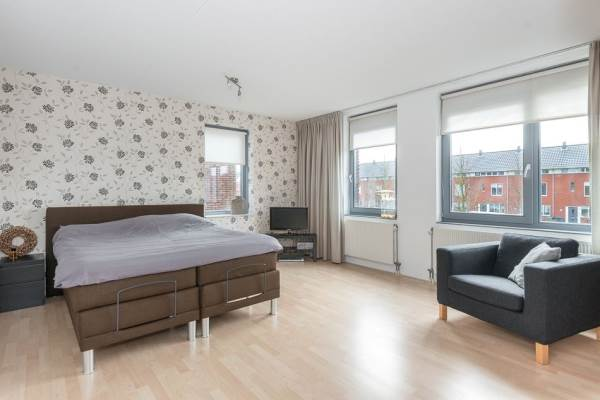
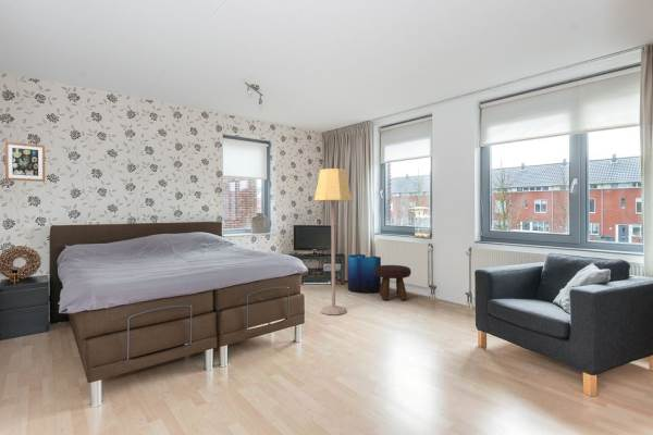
+ footstool (389, 282)
+ bag (361, 273)
+ lamp (333, 240)
+ wall art (25, 162)
